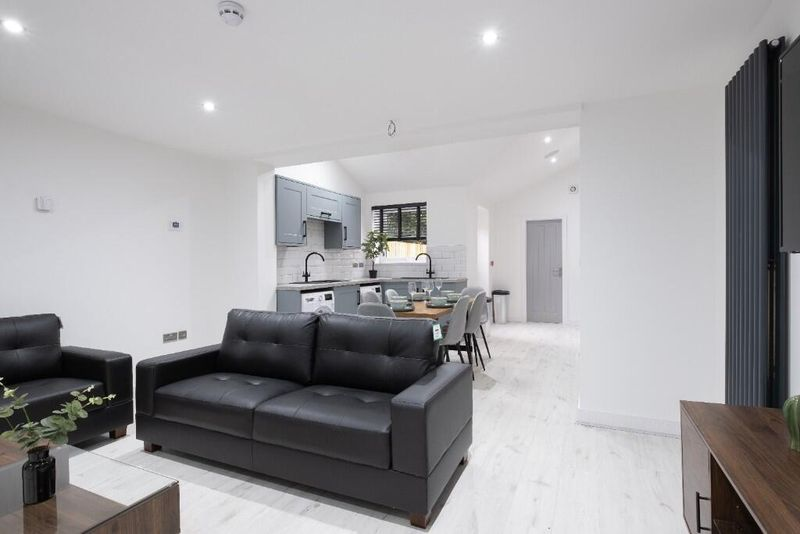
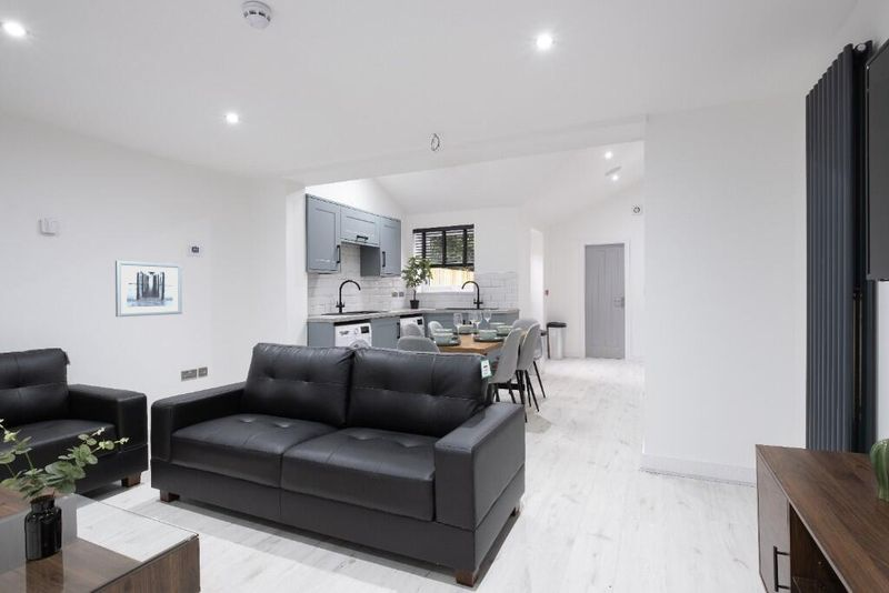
+ wall art (150, 289)
